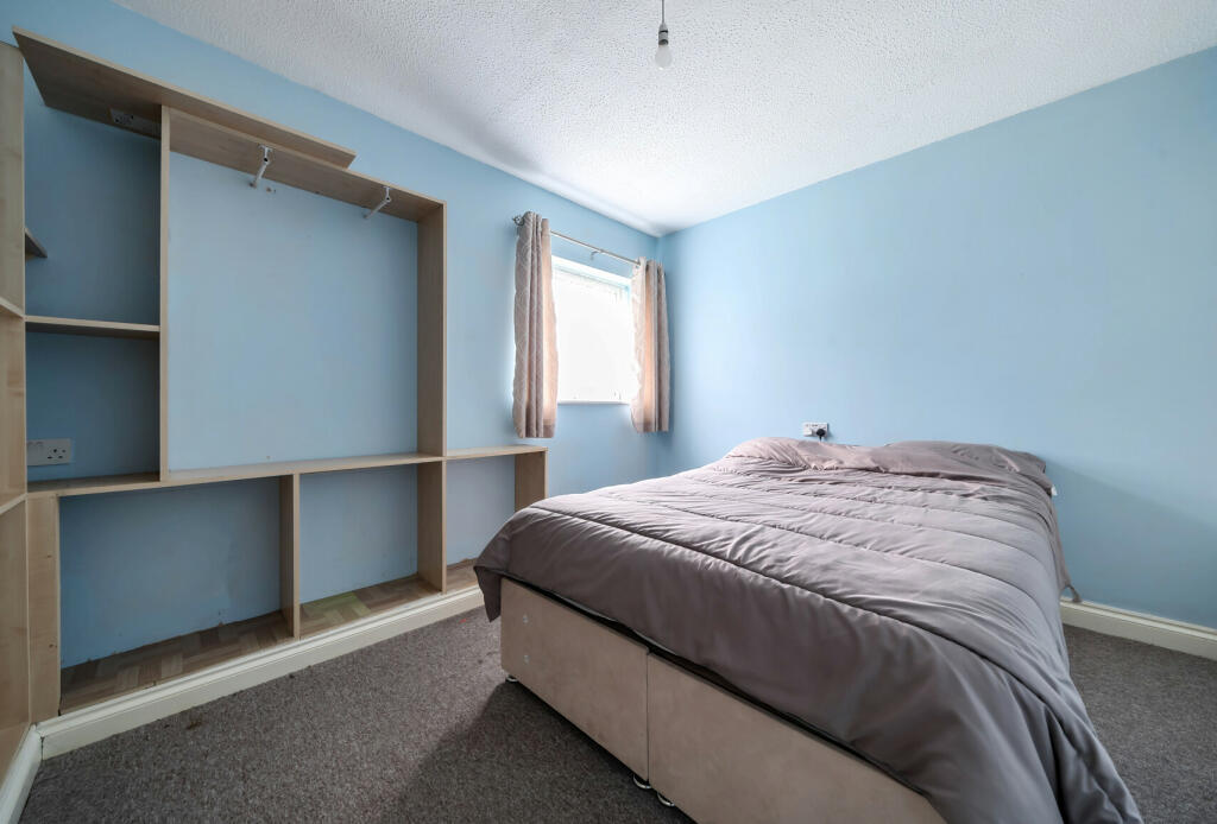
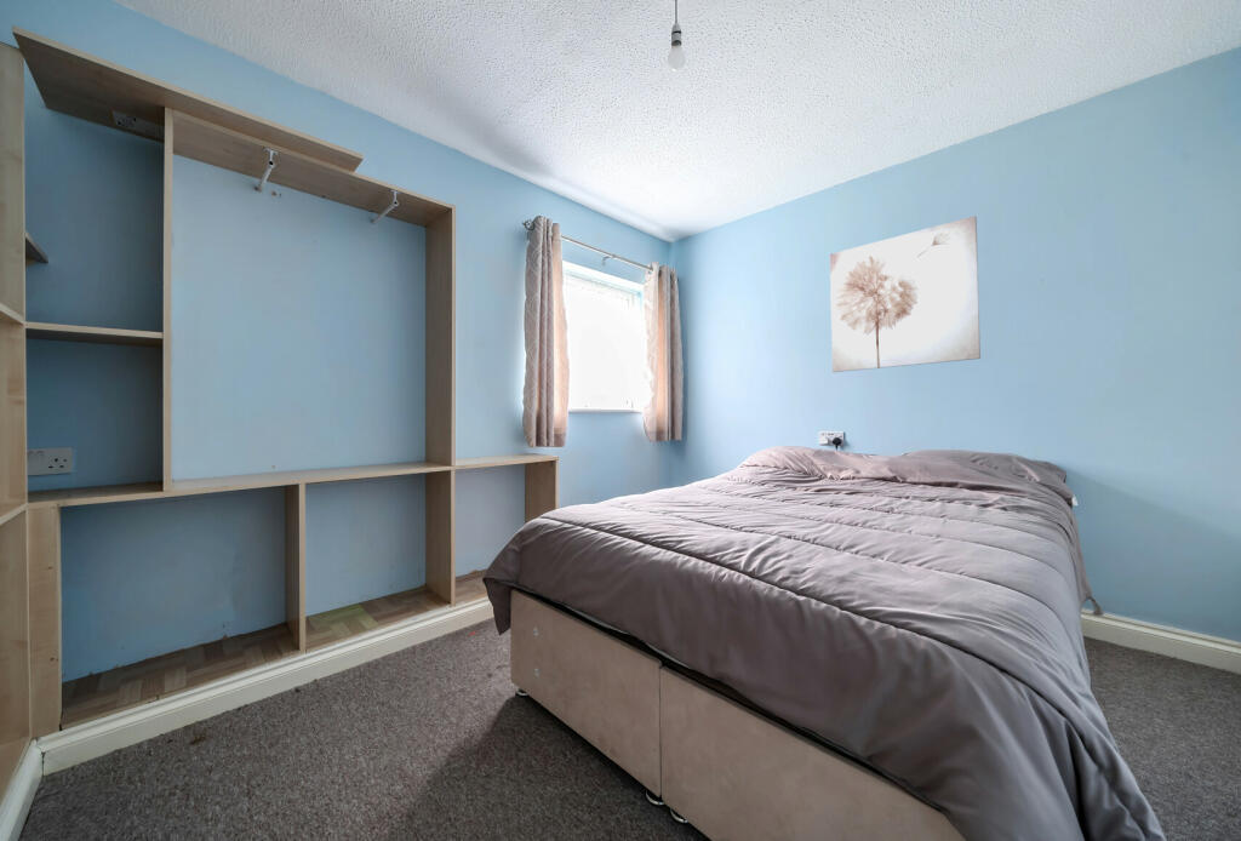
+ wall art (897, 301)
